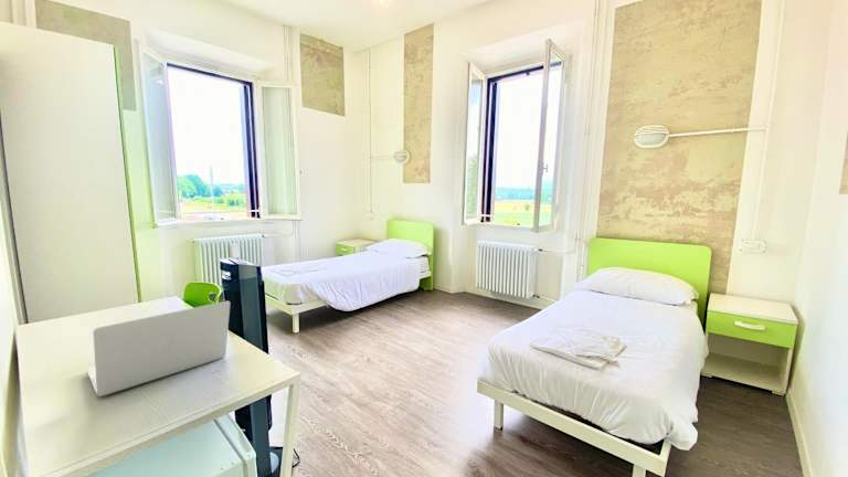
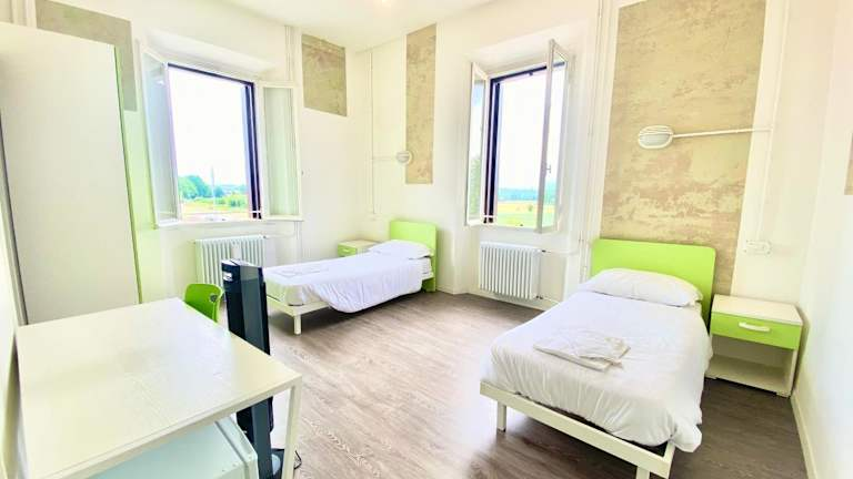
- laptop (158, 335)
